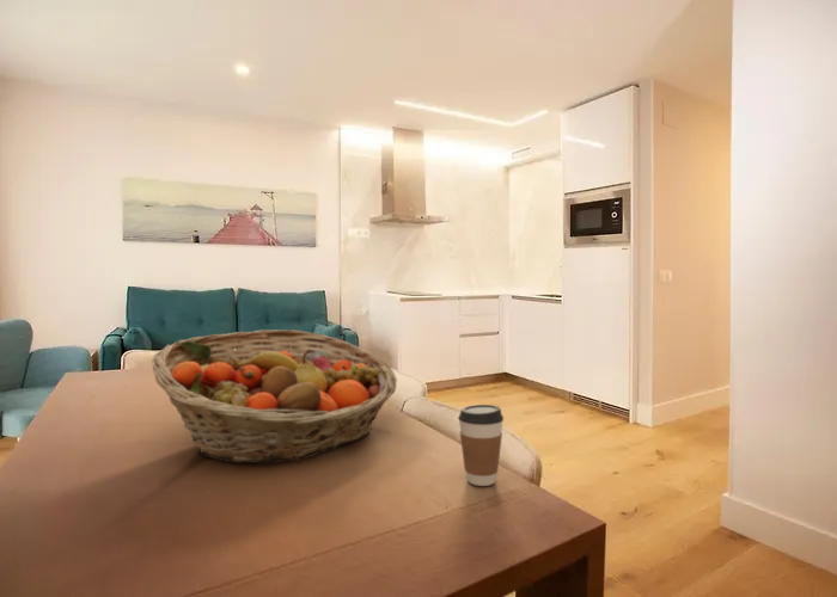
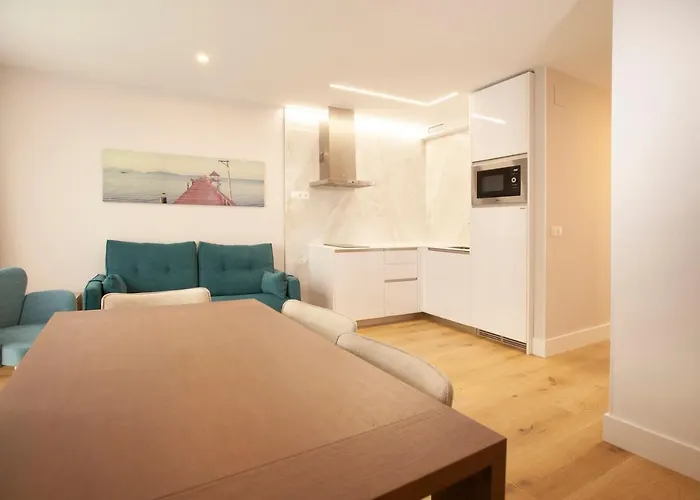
- coffee cup (481, 444)
- fruit basket (285, 384)
